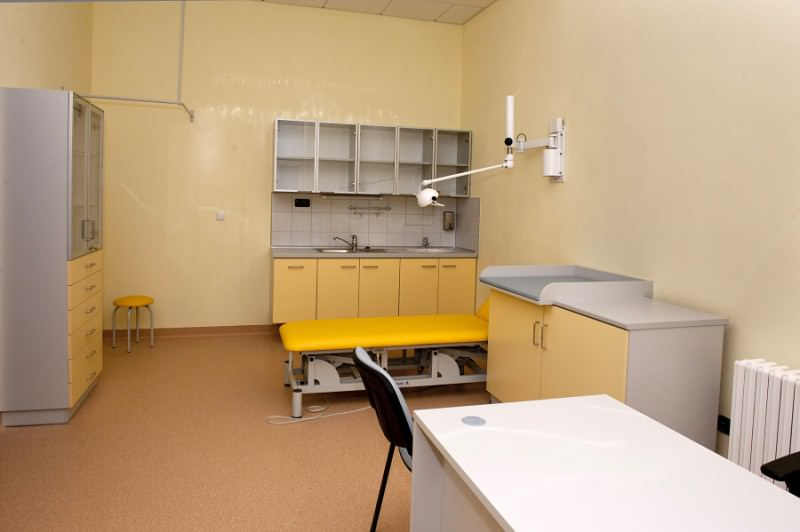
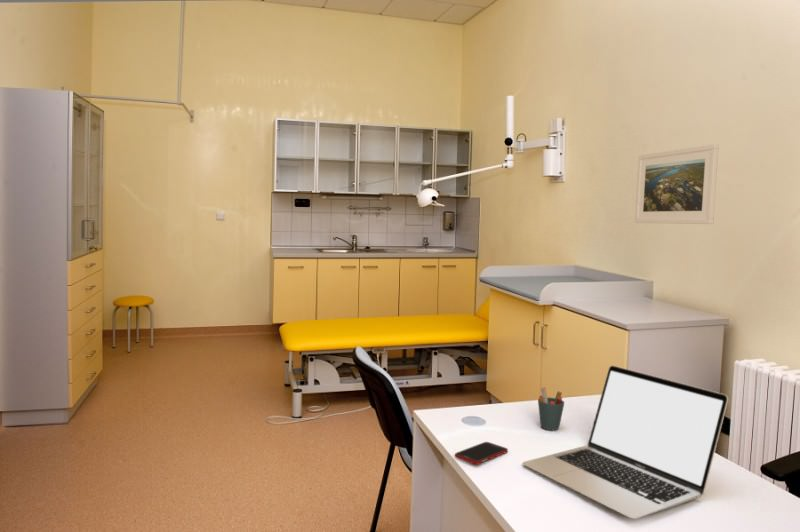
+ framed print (672, 186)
+ pen holder (550, 407)
+ cell phone (481, 452)
+ laptop (620, 432)
